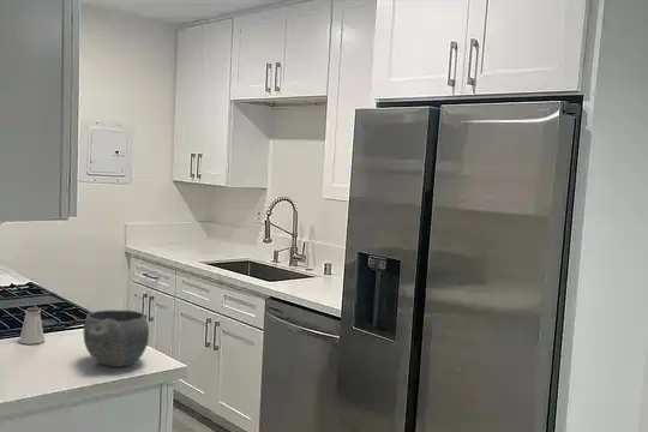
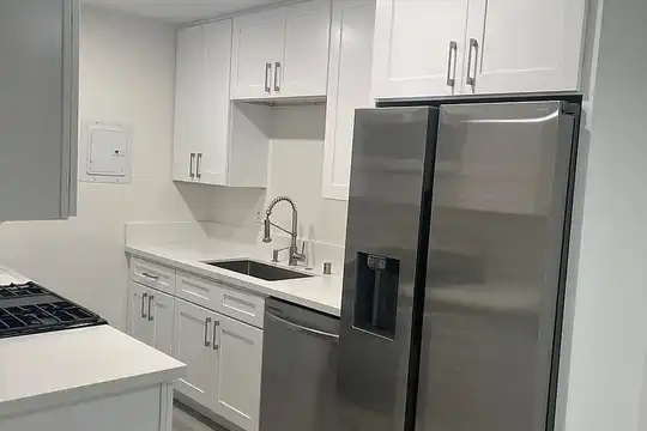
- bowl (115, 337)
- saltshaker (32, 324)
